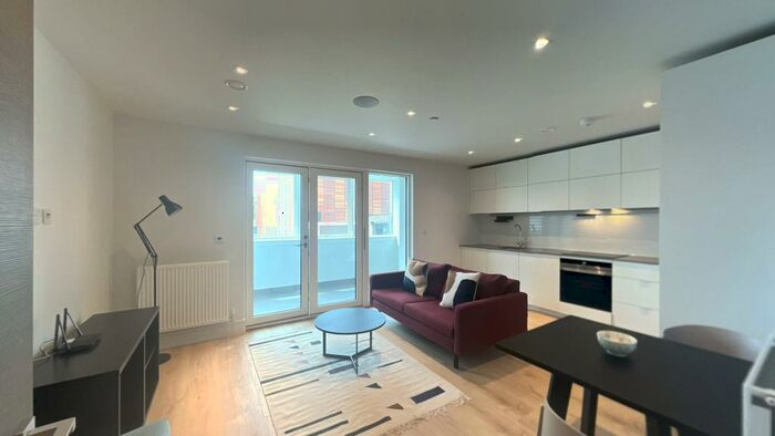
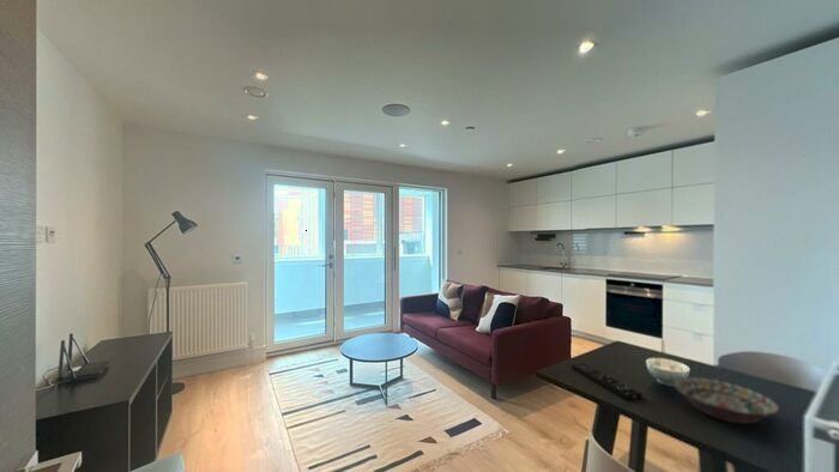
+ remote control (603, 379)
+ decorative bowl (722, 403)
